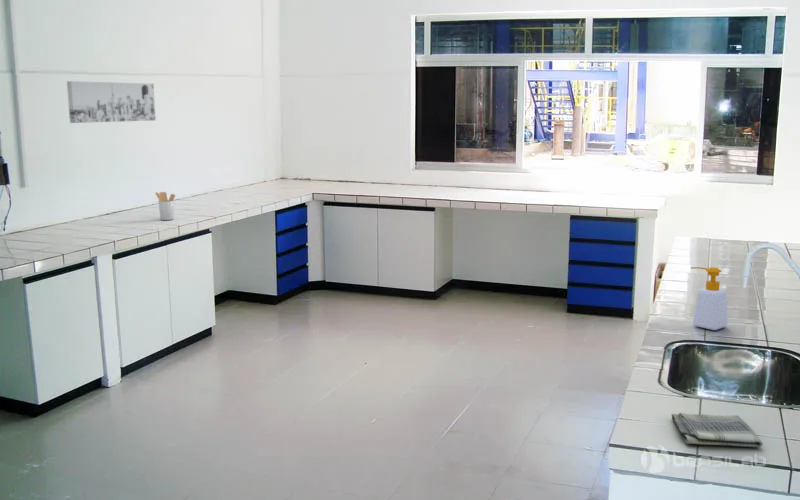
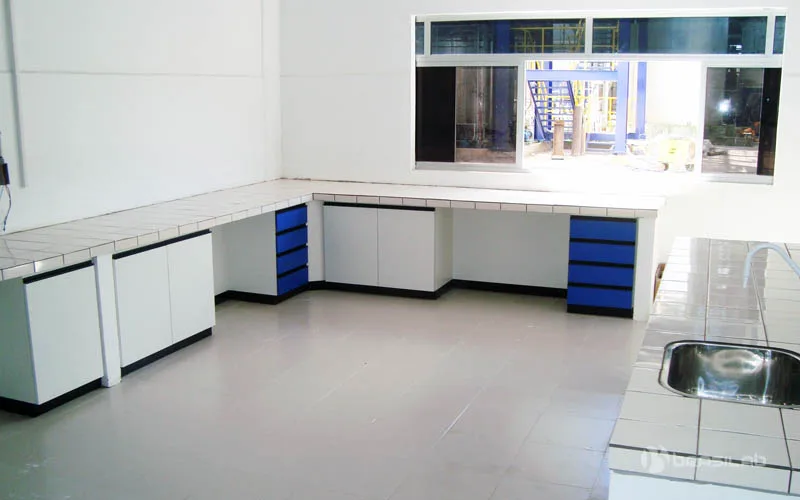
- wall art (114, 102)
- dish towel (713, 427)
- soap bottle (706, 296)
- utensil holder (164, 205)
